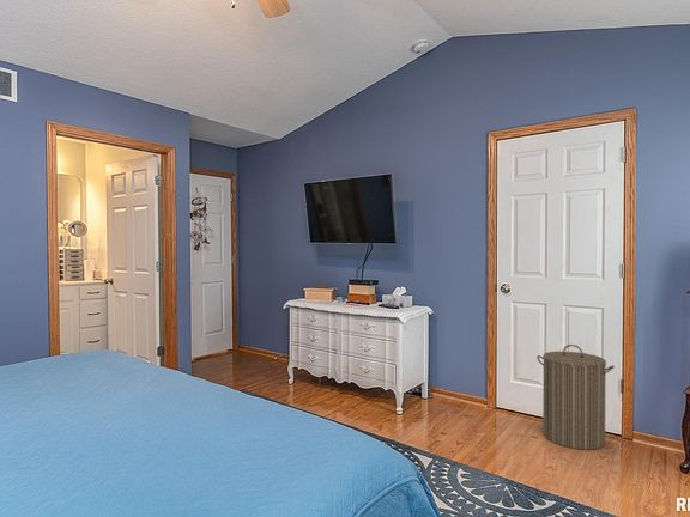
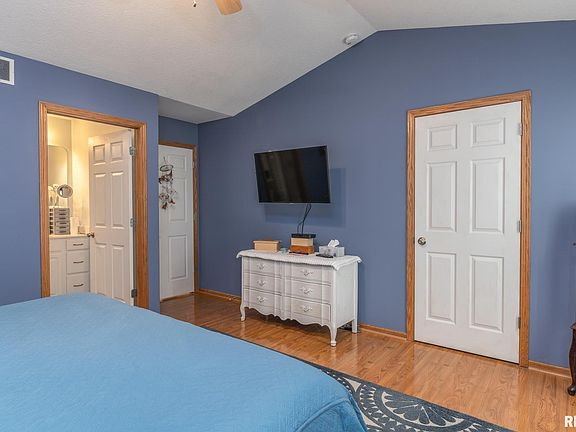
- laundry hamper (573, 391)
